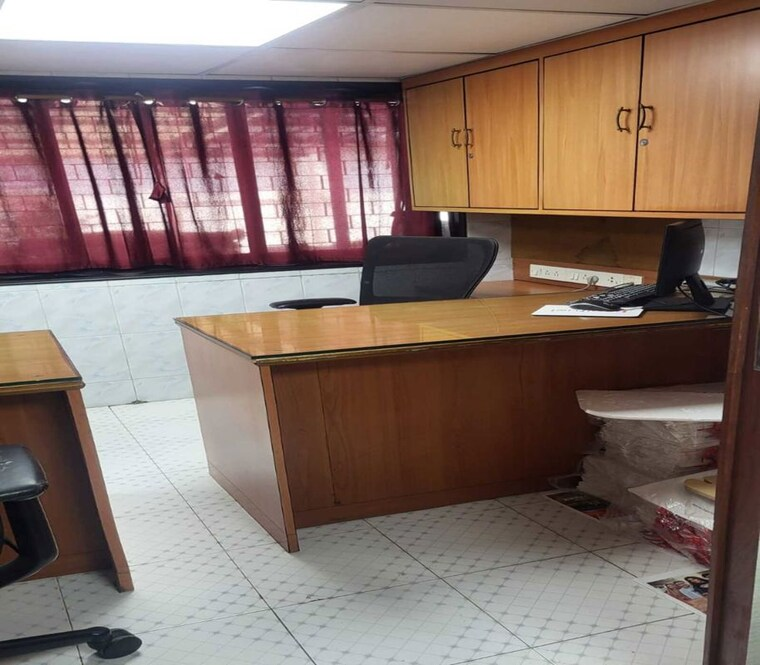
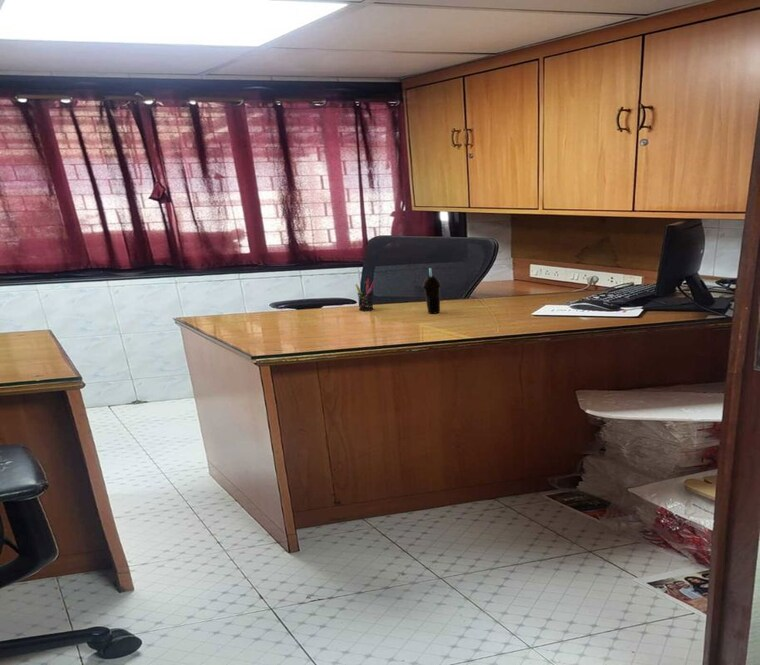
+ pen holder (364, 294)
+ cup (432, 290)
